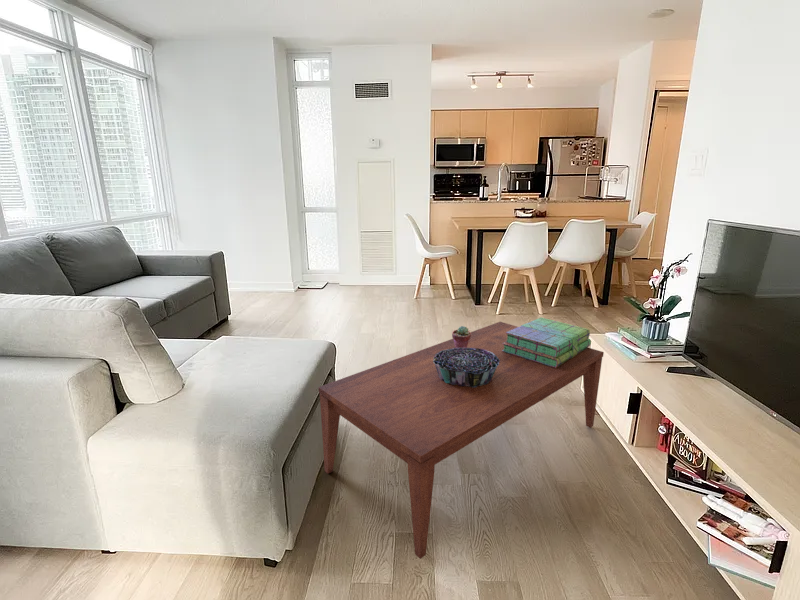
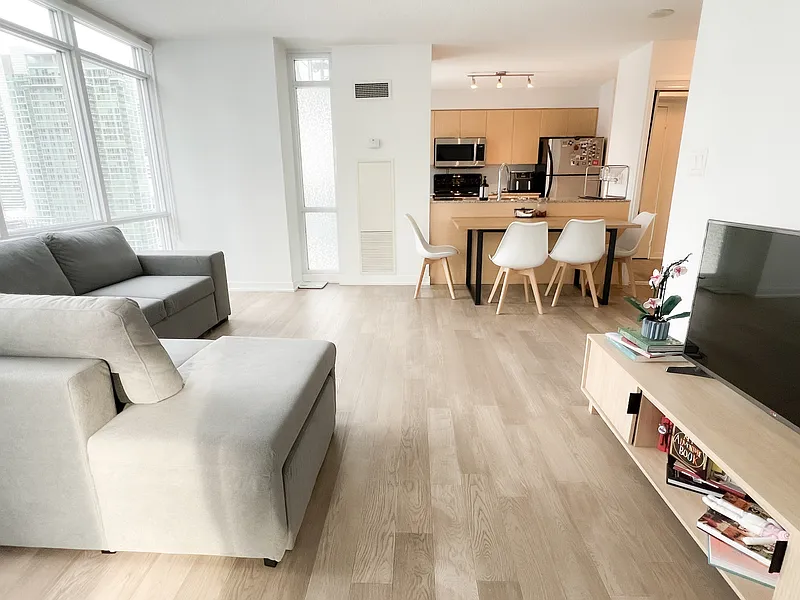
- coffee table (471, 408)
- stack of books (547, 339)
- decorative bowl (465, 367)
- potted succulent (461, 337)
